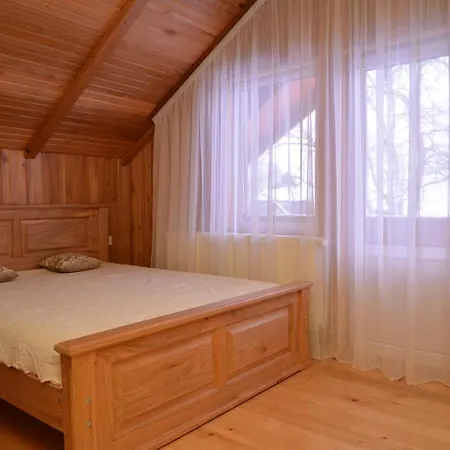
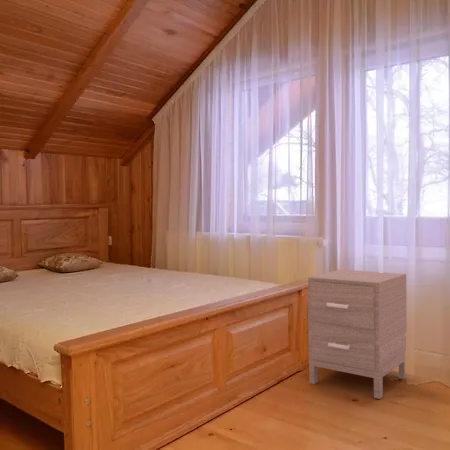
+ nightstand (355, 329)
